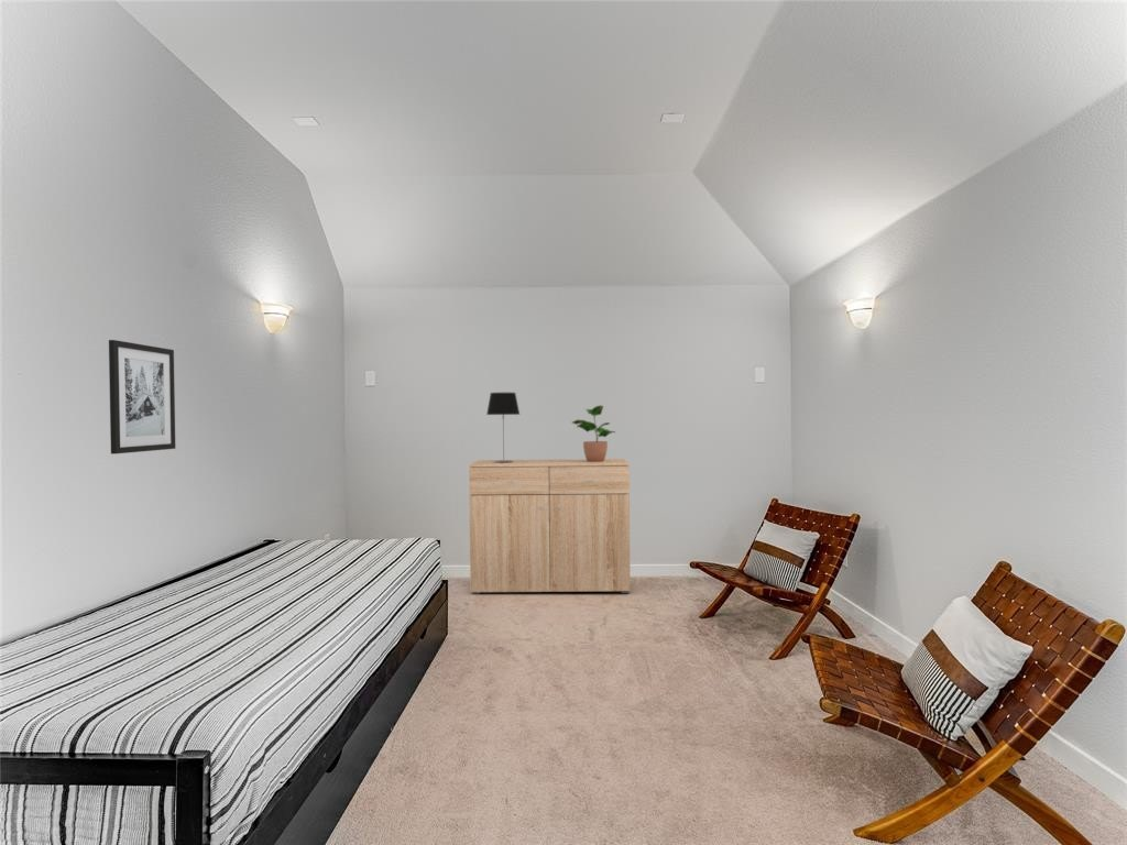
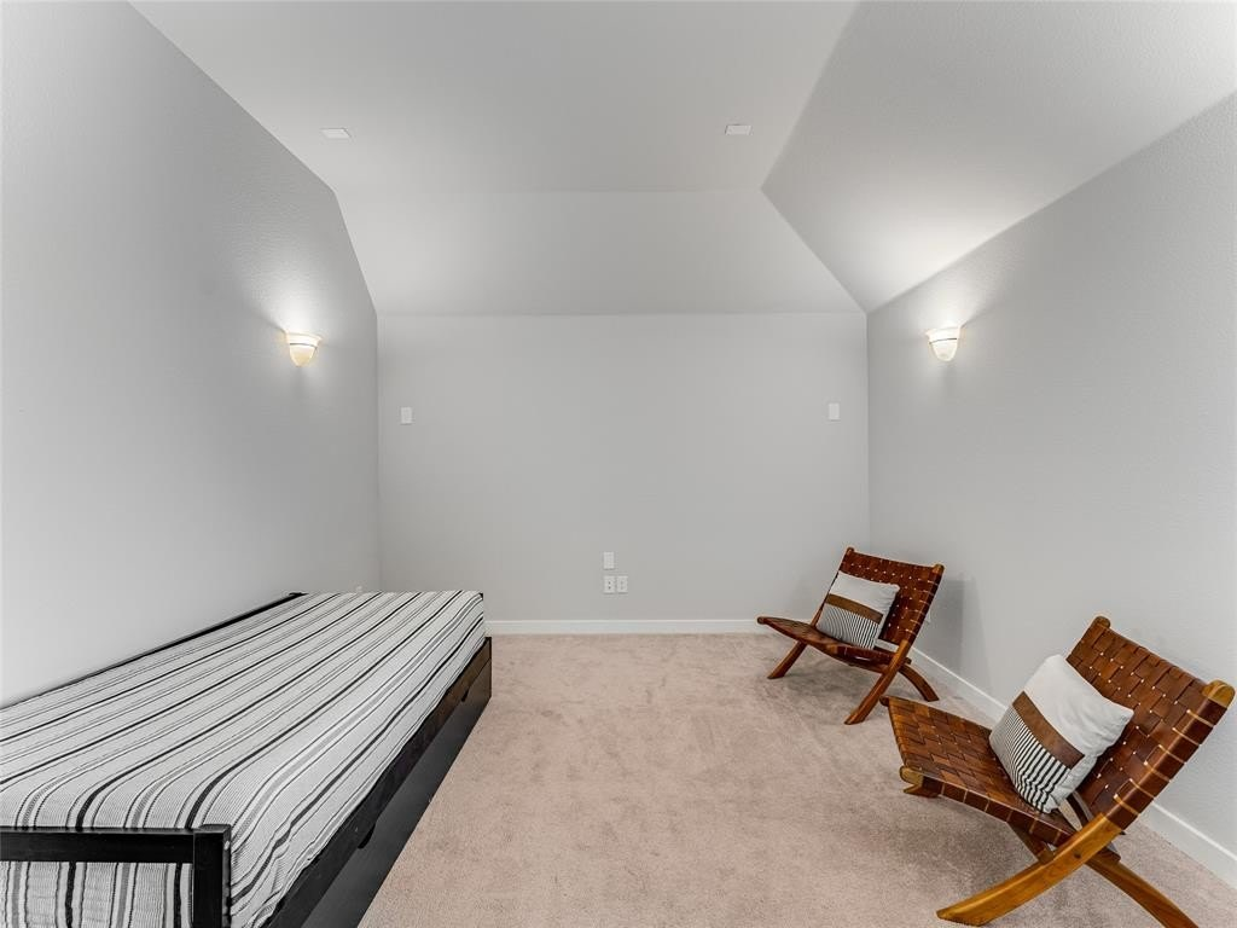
- wall art (144, 397)
- potted plant (595, 432)
- dresser (550, 524)
- table lamp (503, 427)
